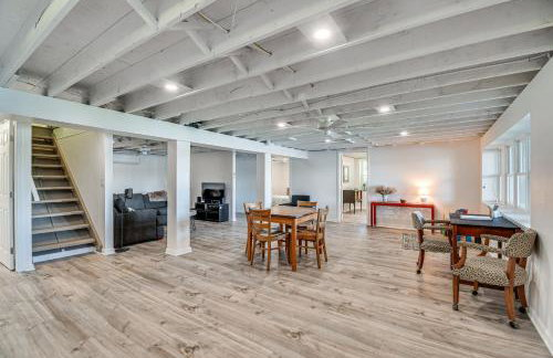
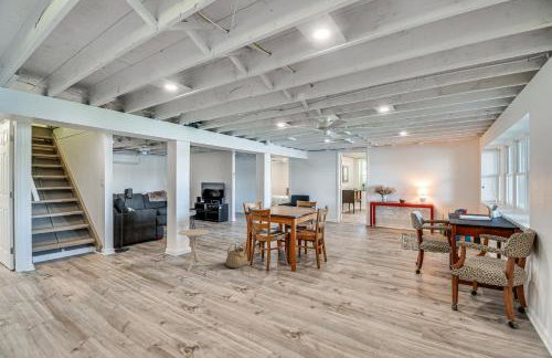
+ side table (193, 249)
+ basket (236, 254)
